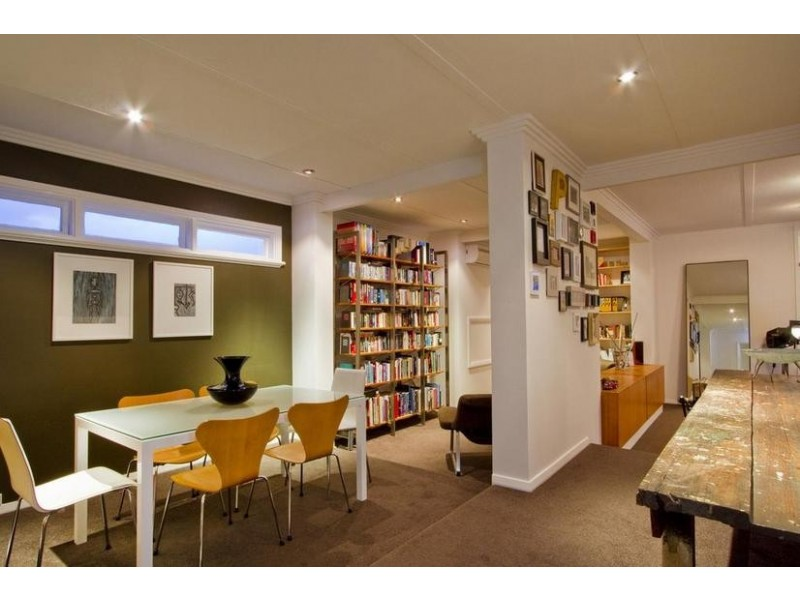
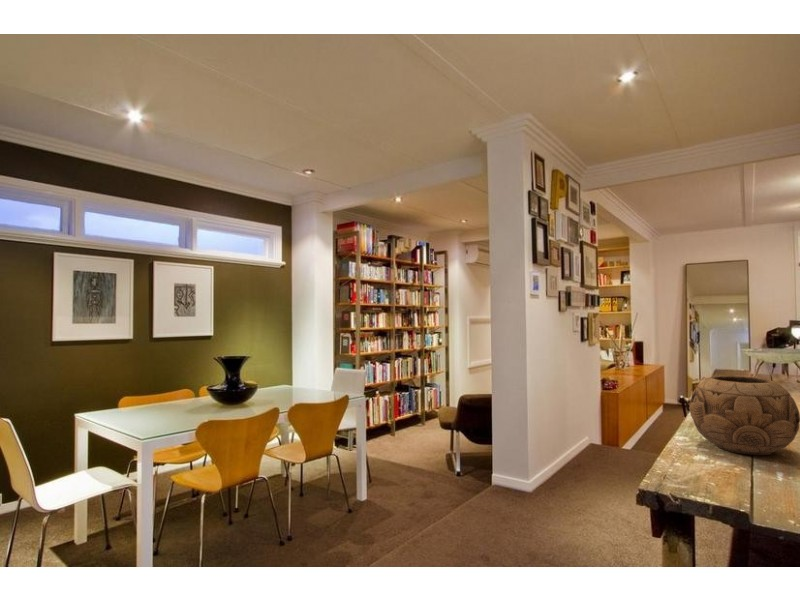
+ decorative bowl (741, 413)
